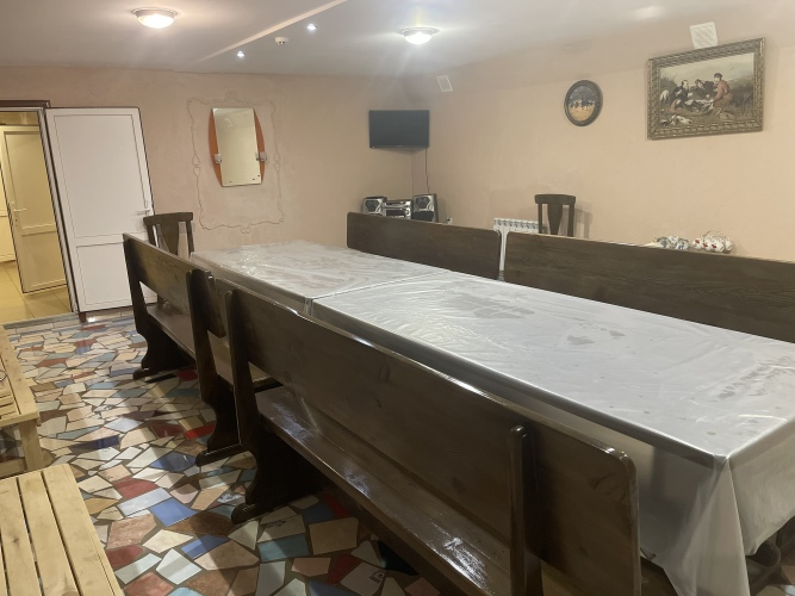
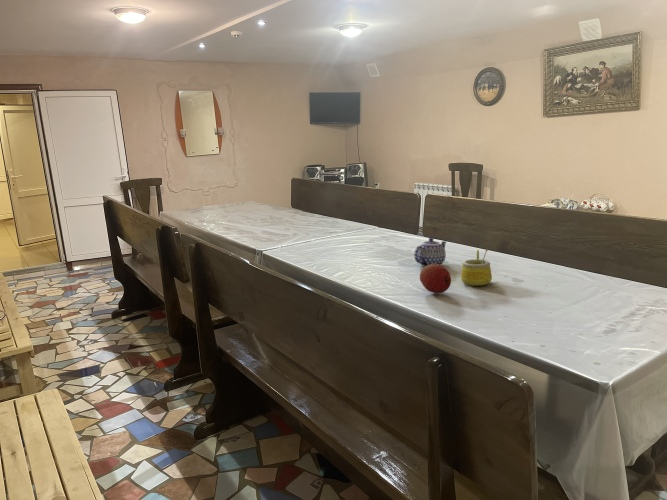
+ mug (478, 266)
+ fruit (435, 278)
+ teapot (431, 251)
